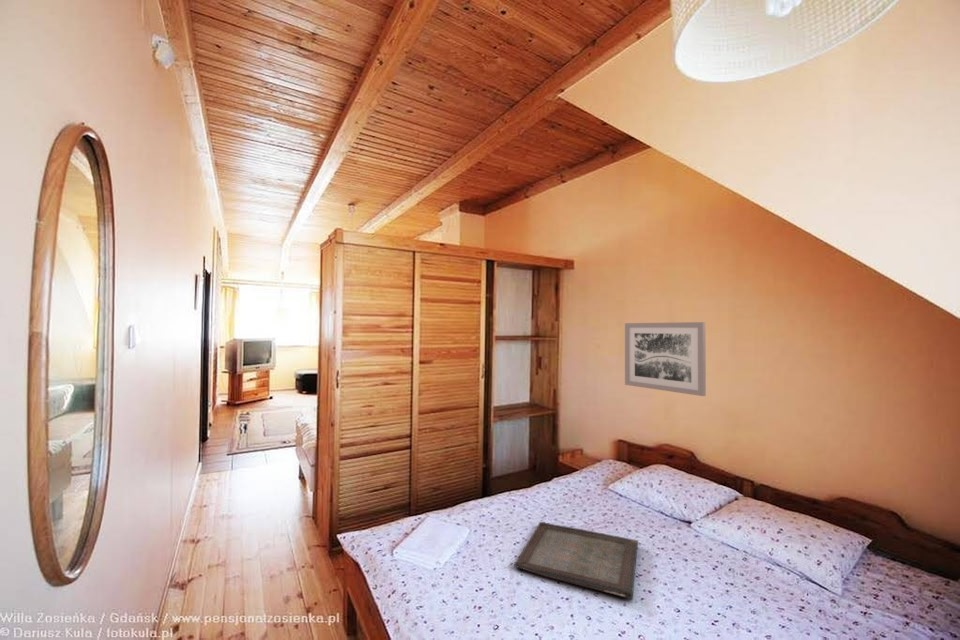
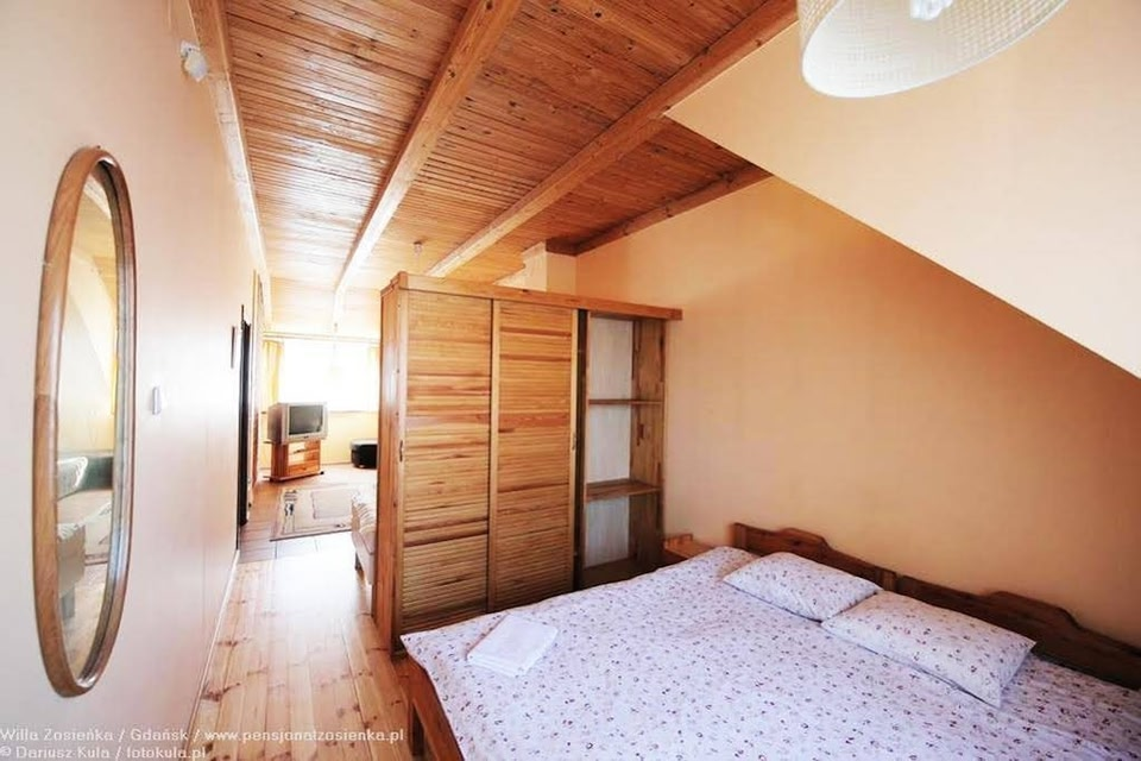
- serving tray (579, 552)
- wall art (661, 356)
